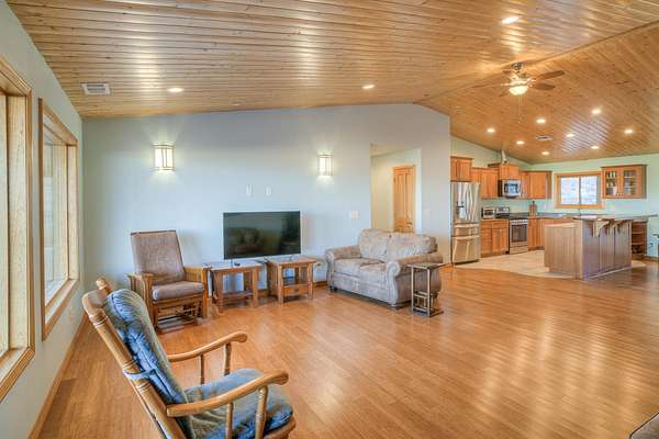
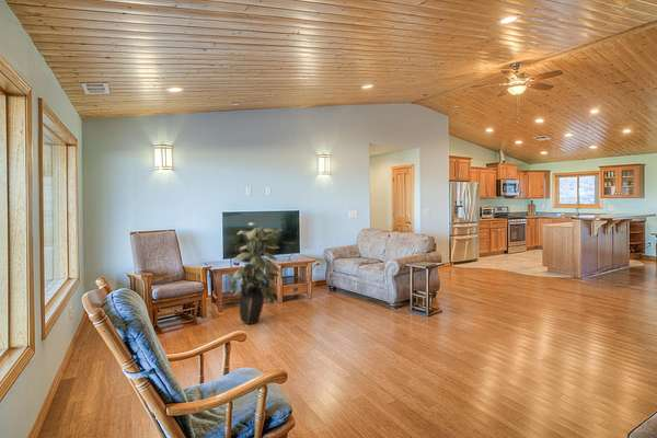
+ indoor plant (255, 273)
